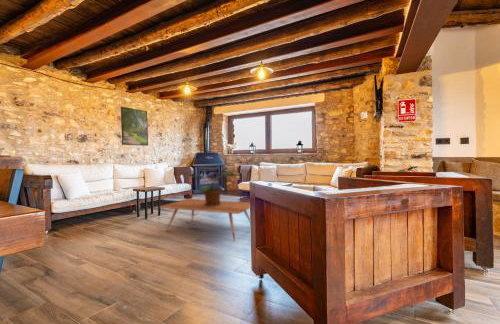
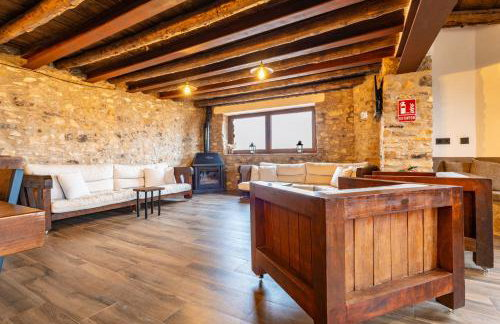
- potted plant (213, 189)
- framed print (135, 127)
- coffee table (210, 211)
